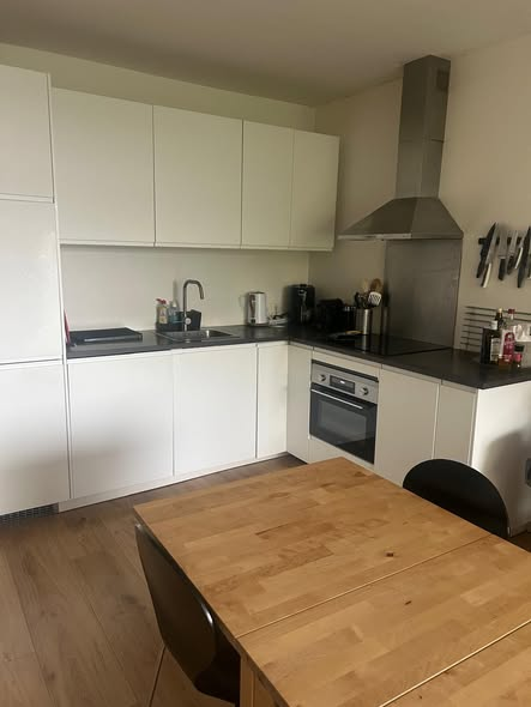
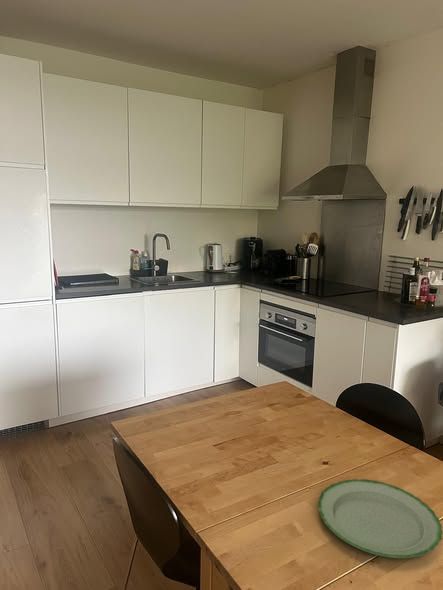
+ plate (377, 519)
